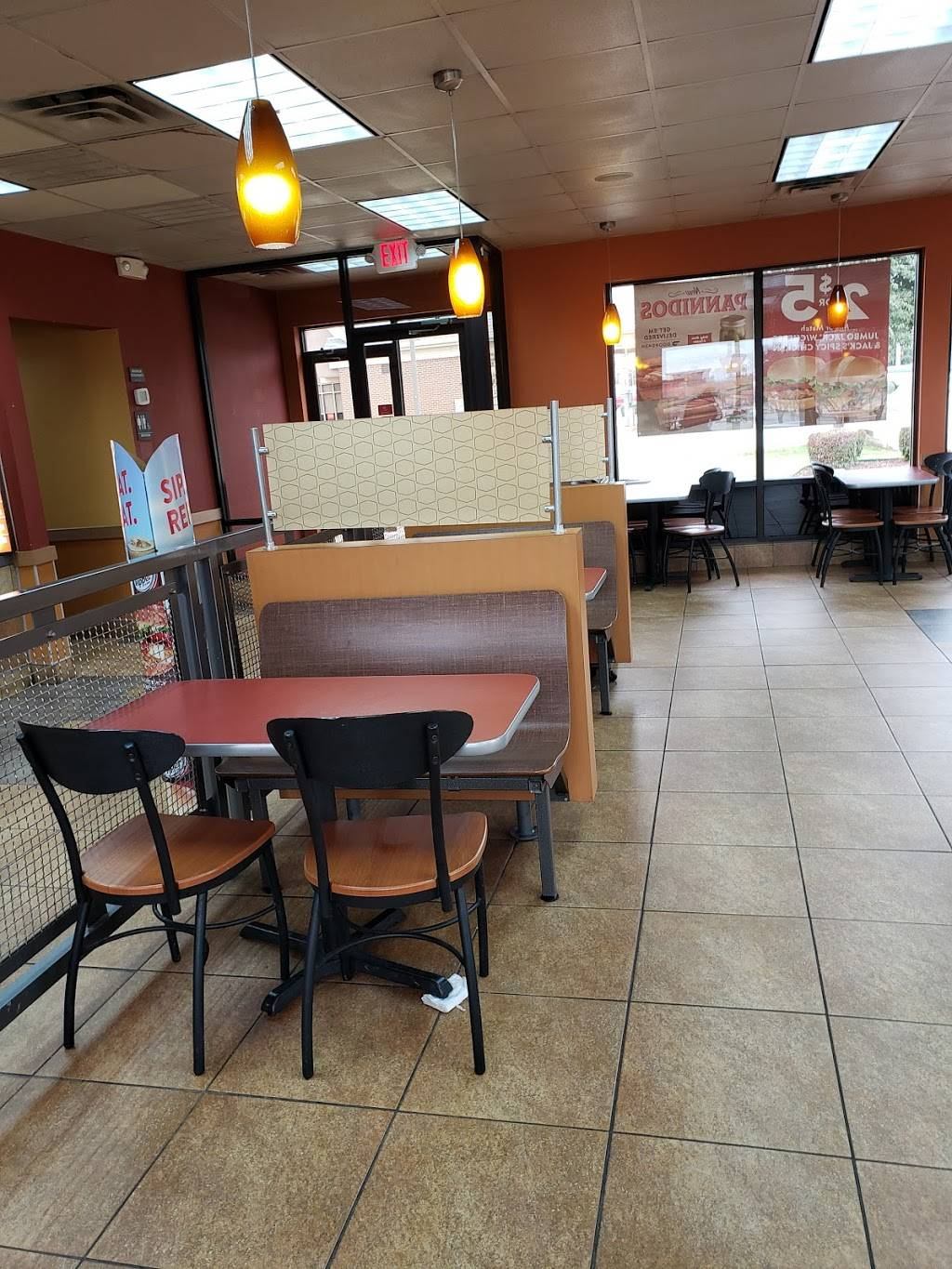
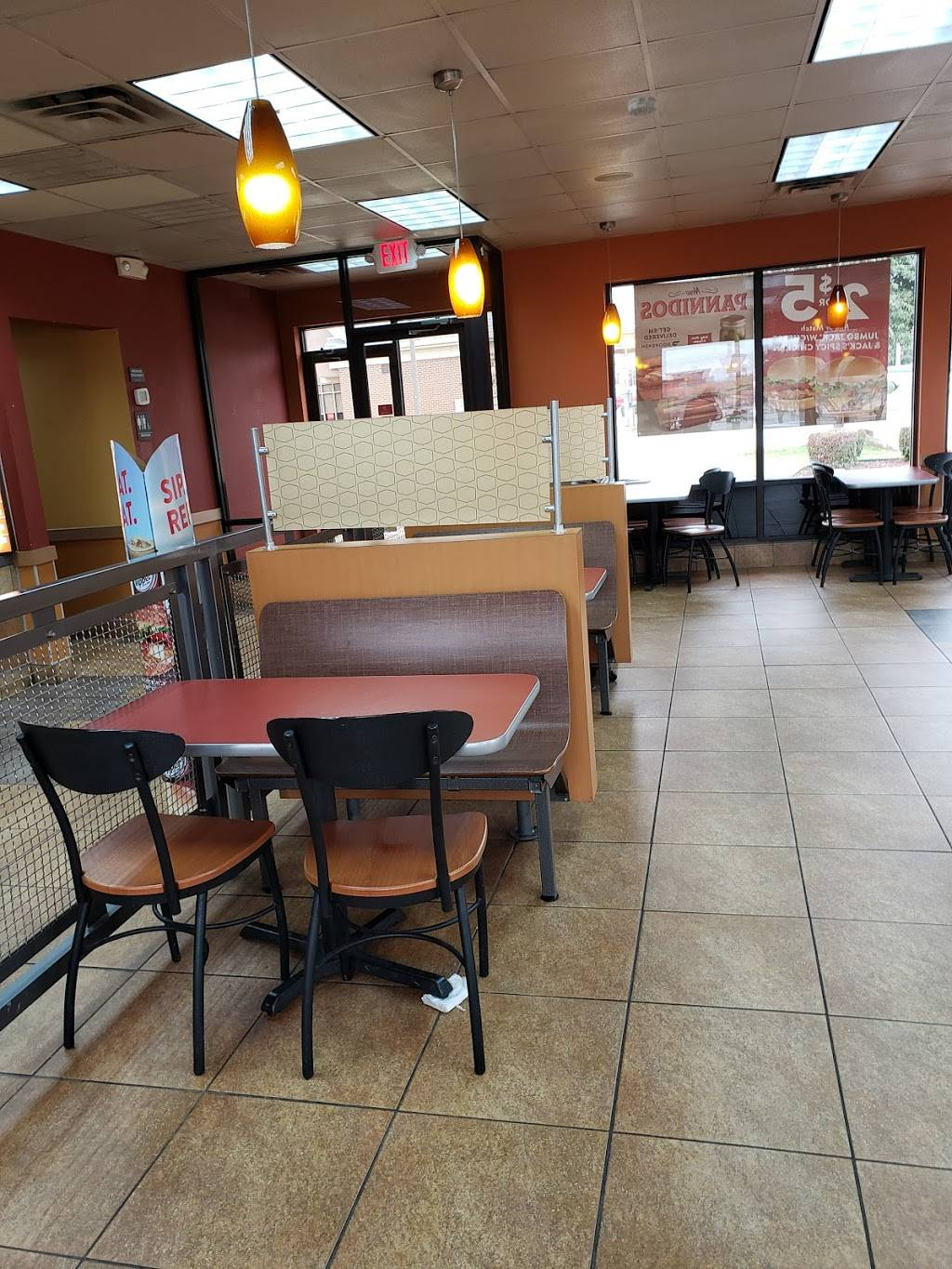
+ smoke detector (641, 105)
